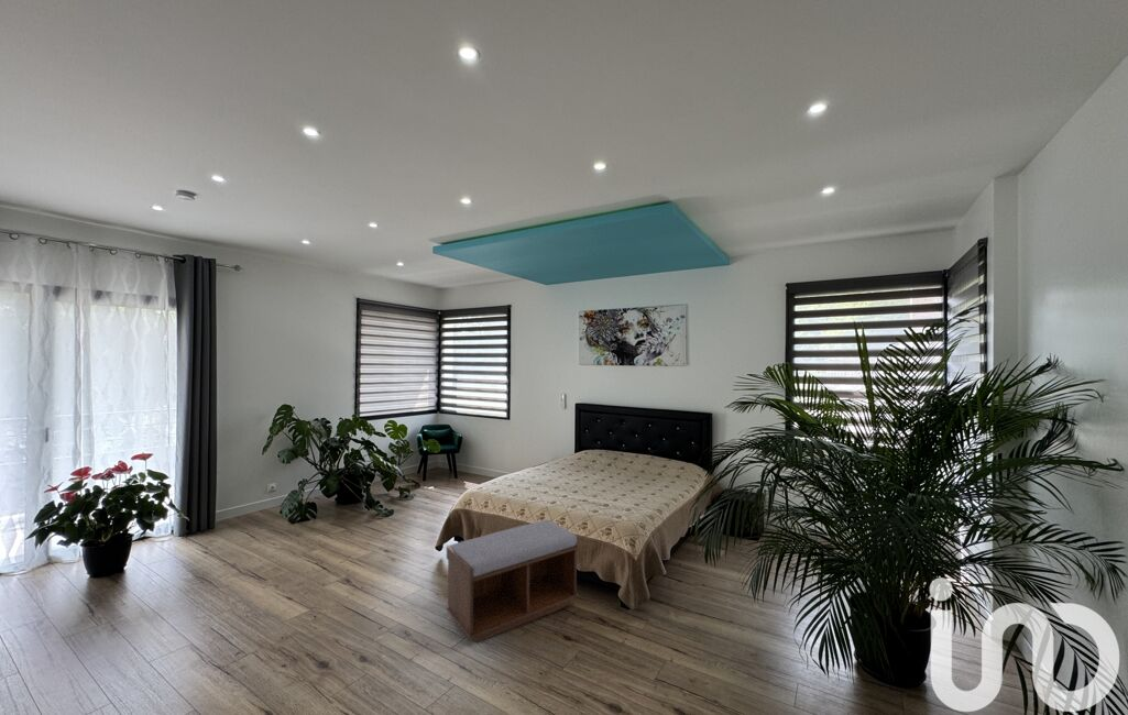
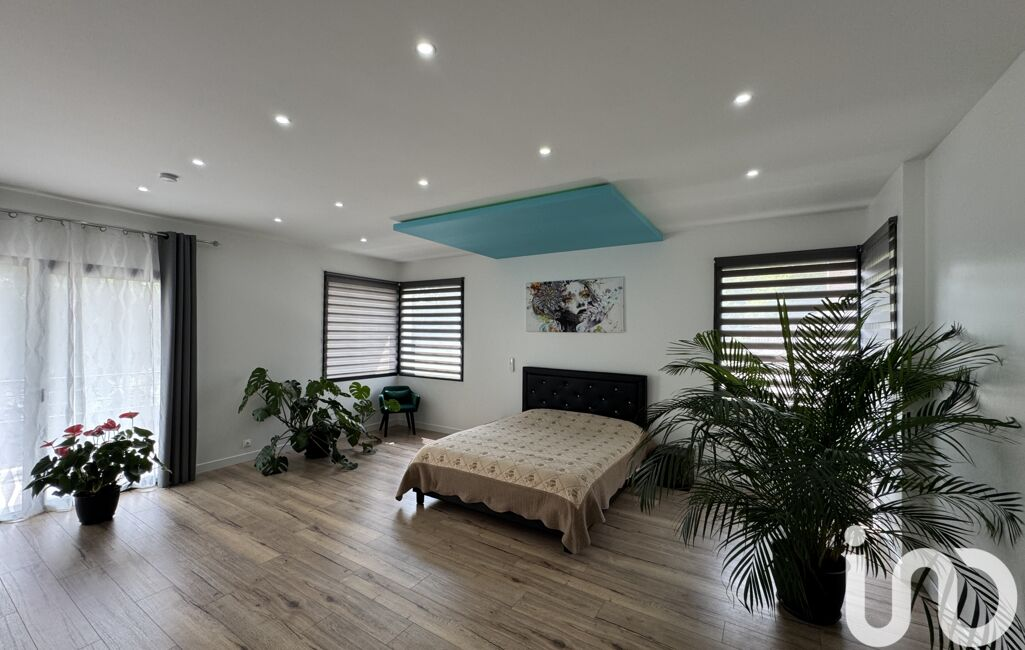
- bench (514, 574)
